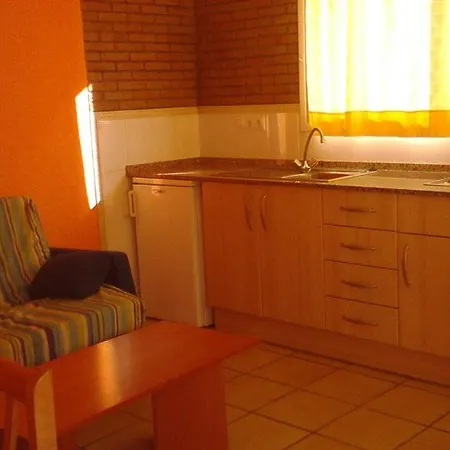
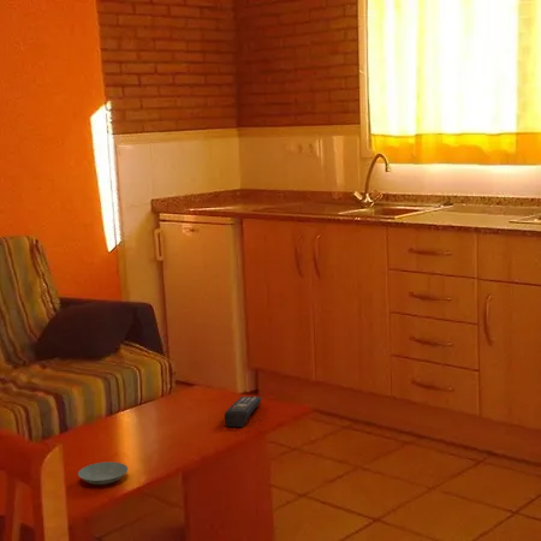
+ saucer (103, 475)
+ remote control (243, 409)
